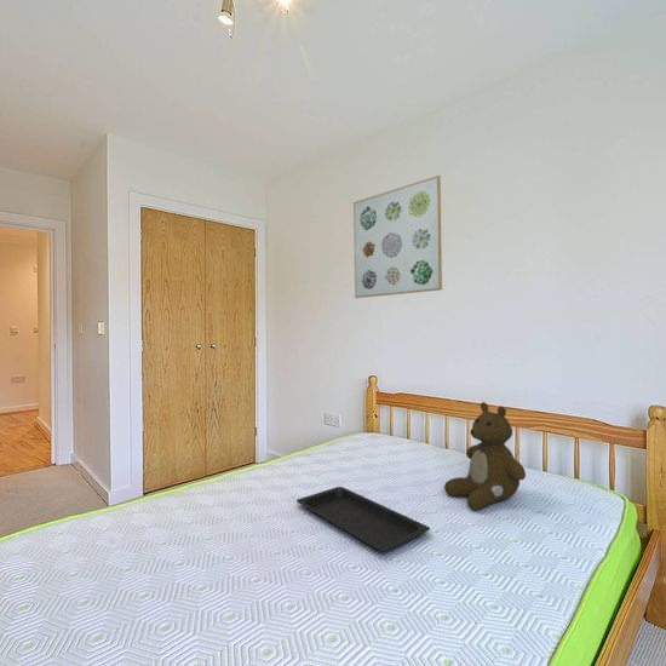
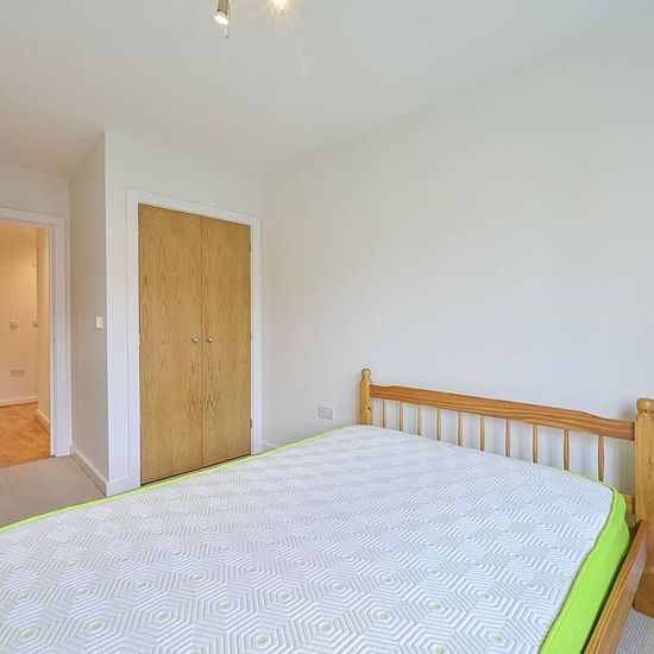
- wall art (394, 242)
- teddy bear (481, 452)
- serving tray (357, 516)
